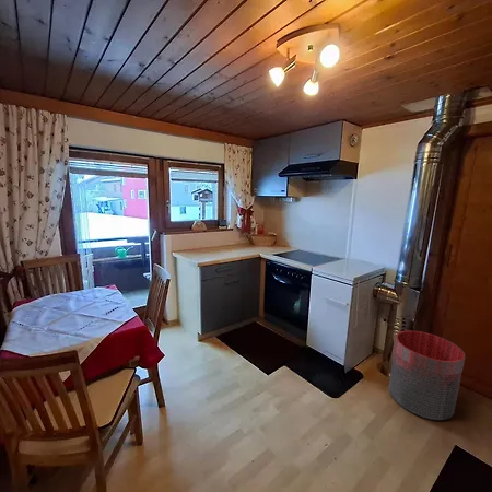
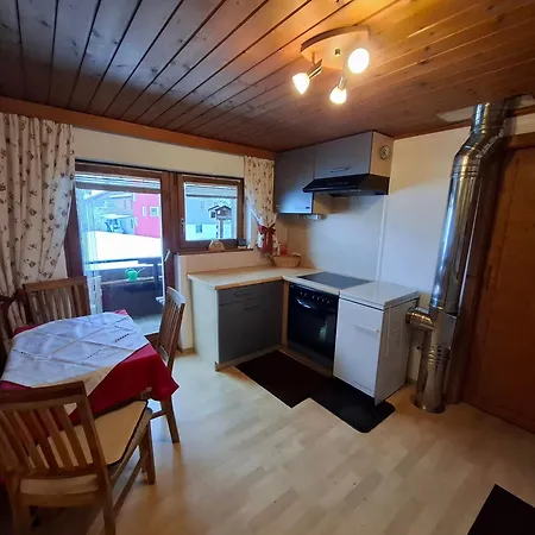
- trash can (423, 372)
